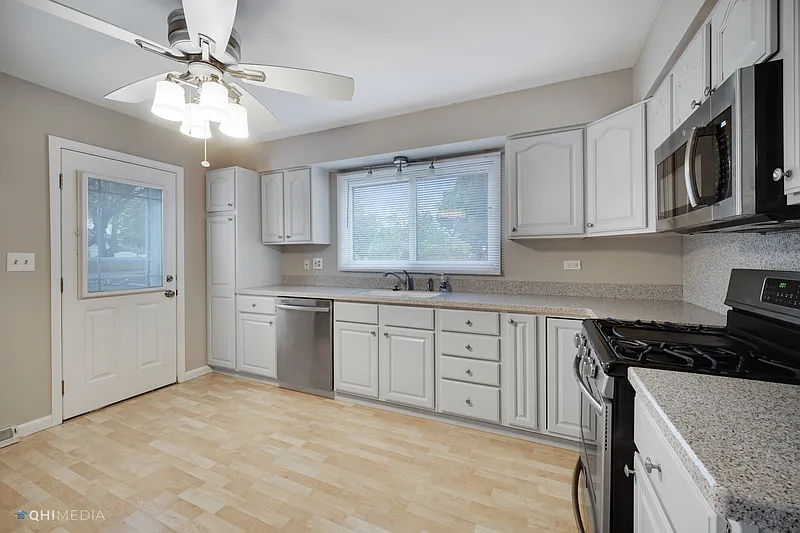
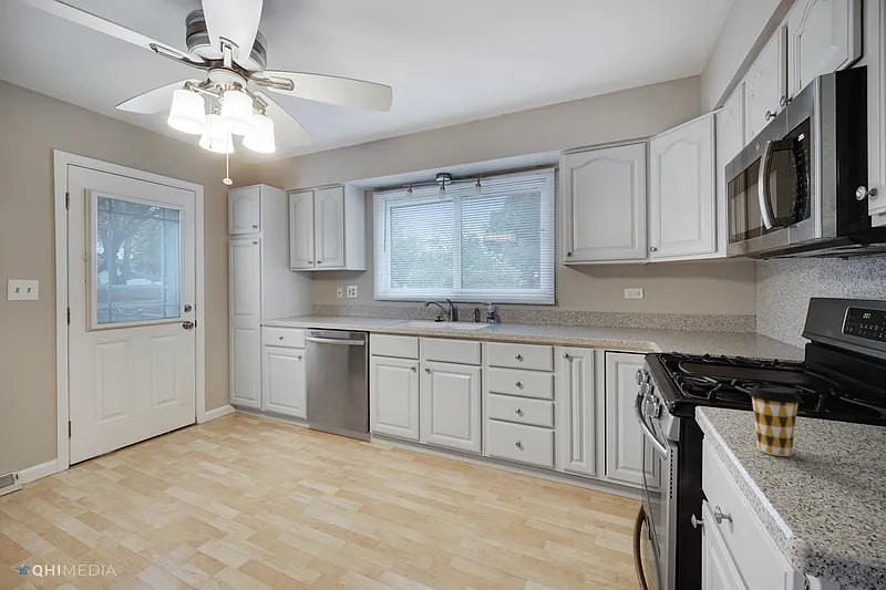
+ coffee cup (774, 420)
